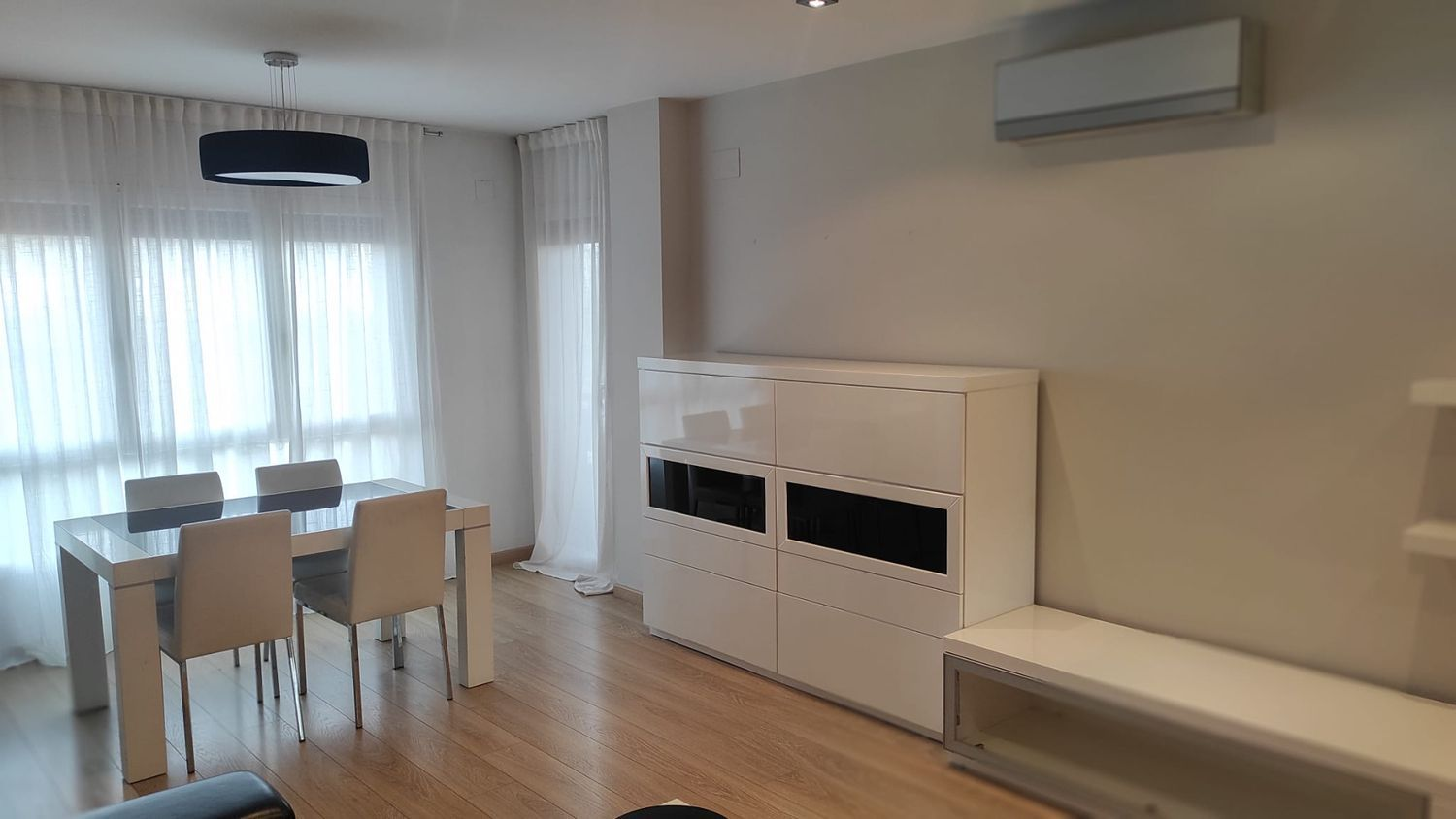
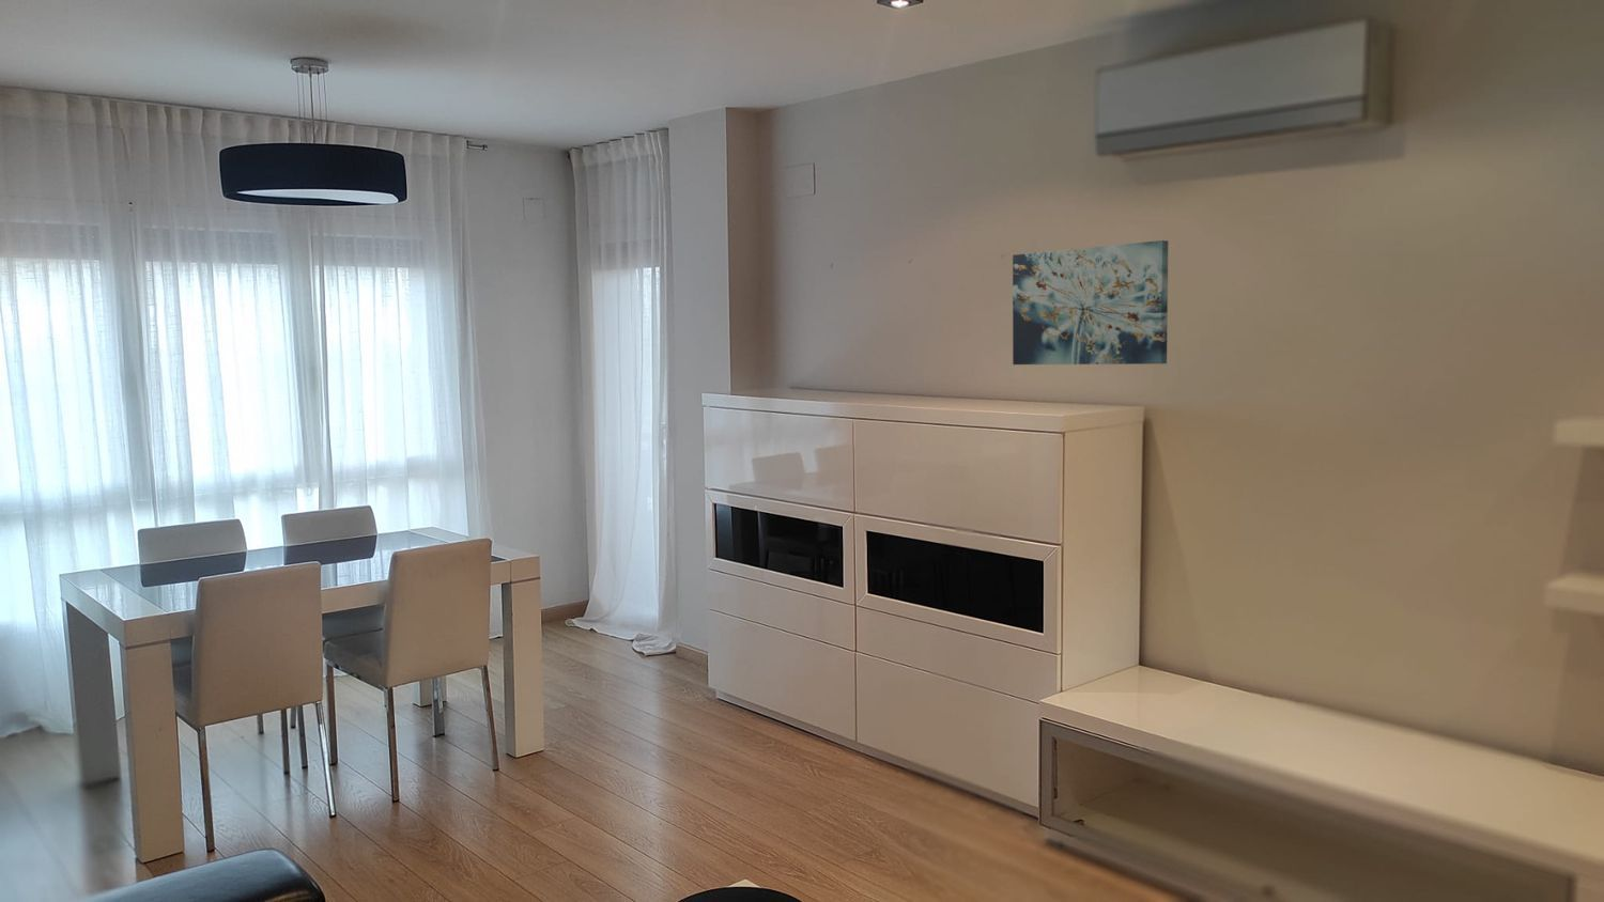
+ wall art (1085, 306)
